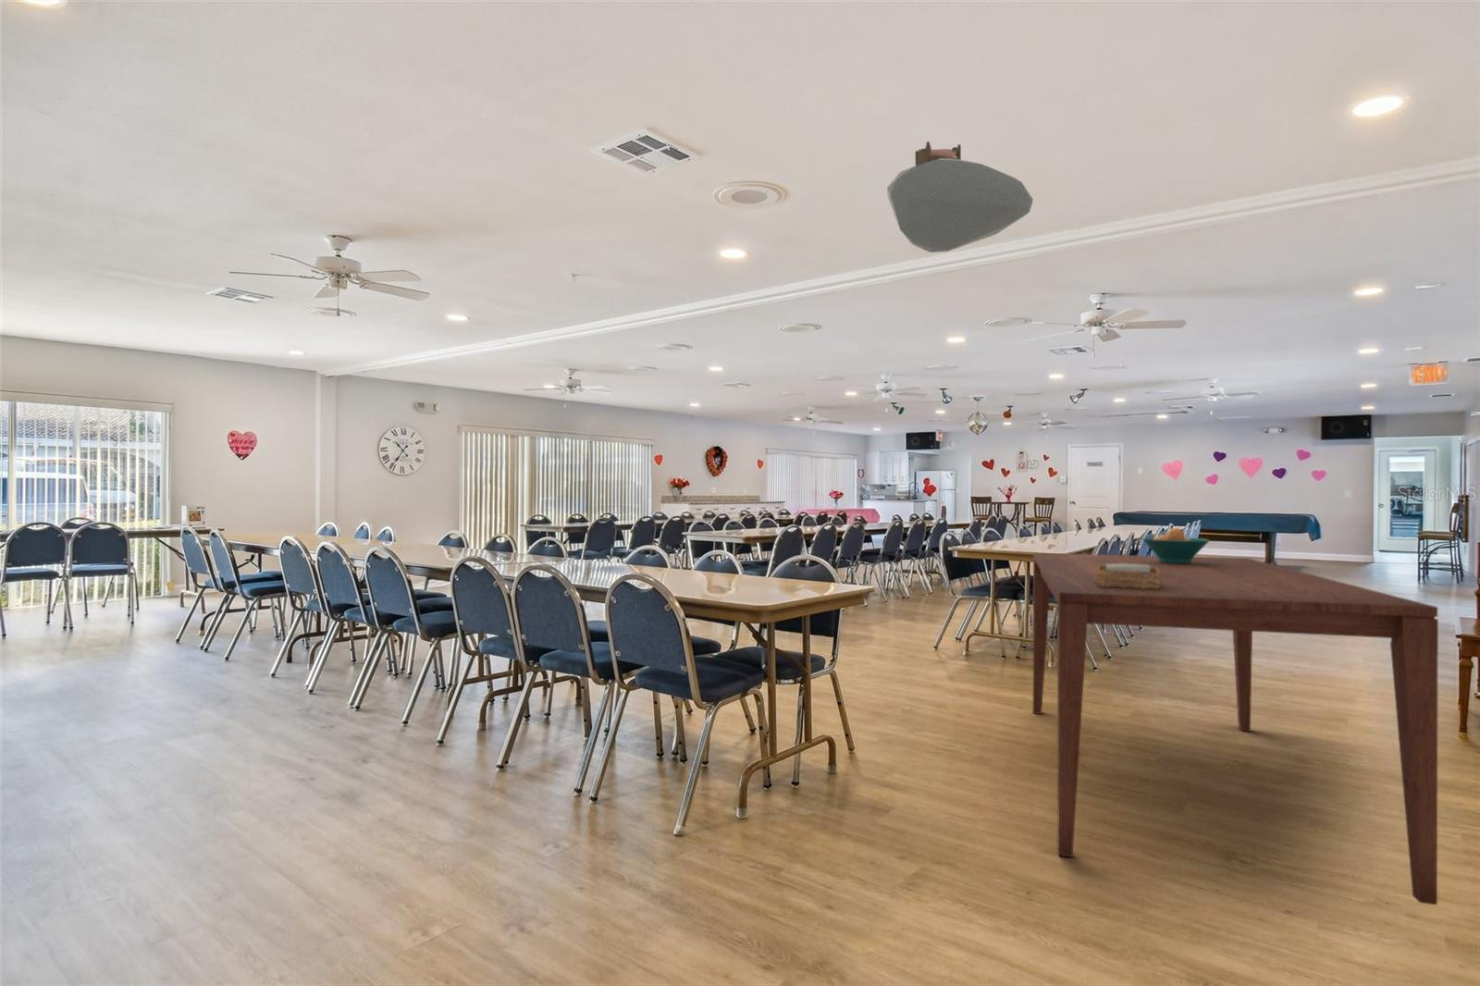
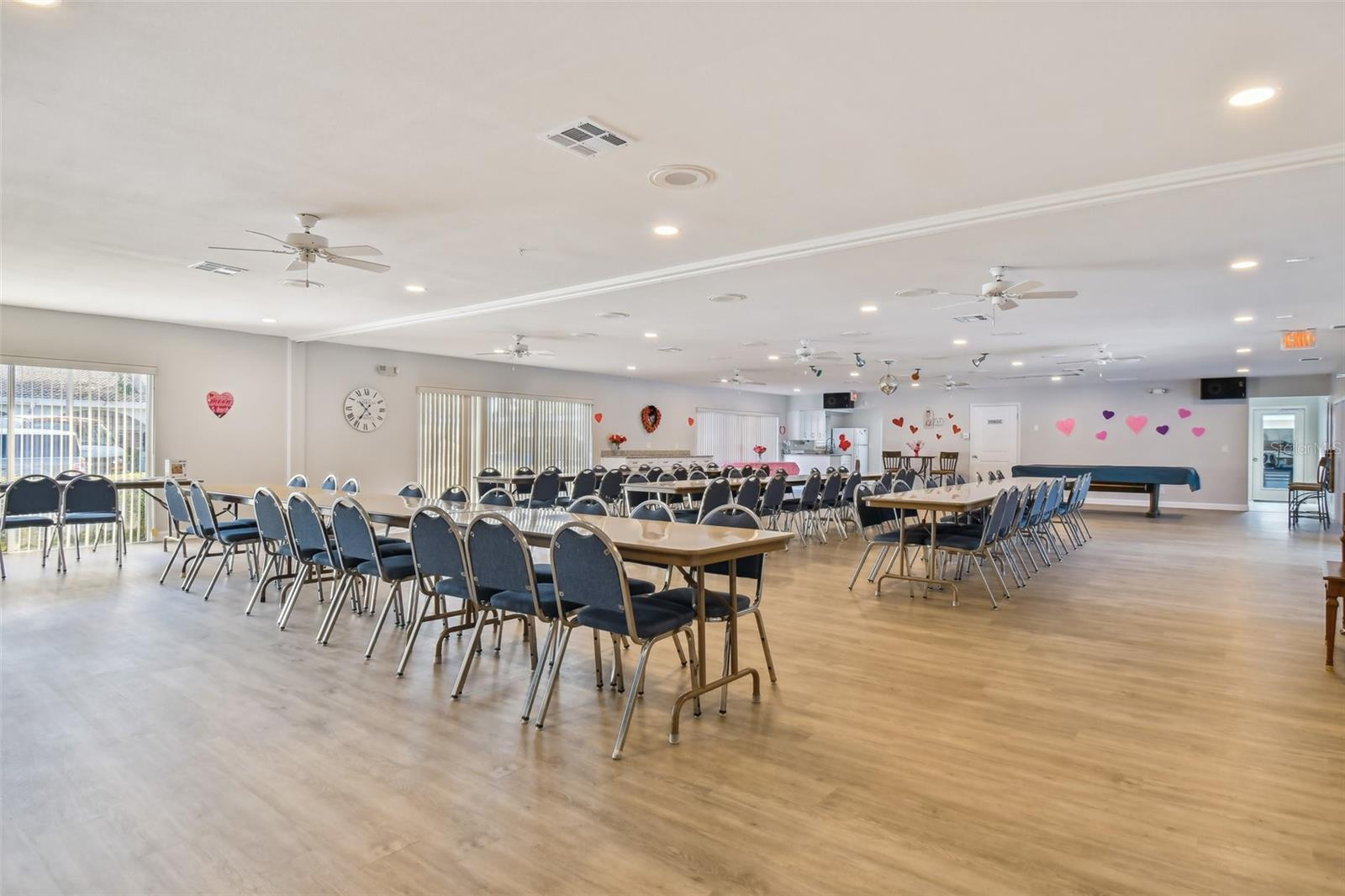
- ceiling light (960, 195)
- dining table (1173, 627)
- fruit bowl (1175, 545)
- napkin holder (1128, 573)
